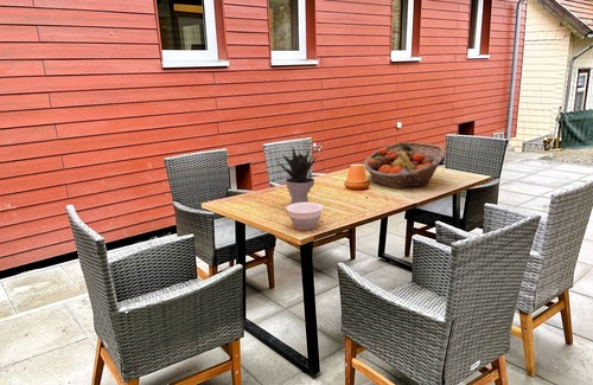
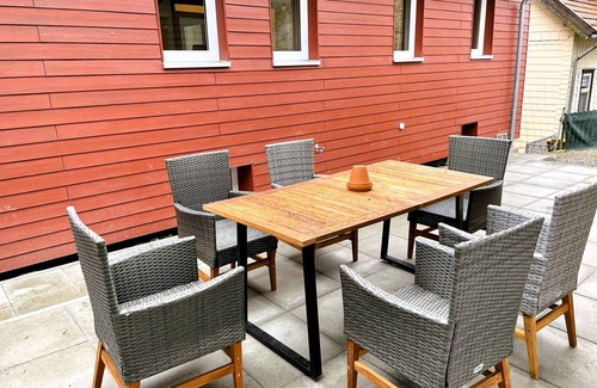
- fruit basket (402, 163)
- bowl (305, 217)
- potted plant (298, 175)
